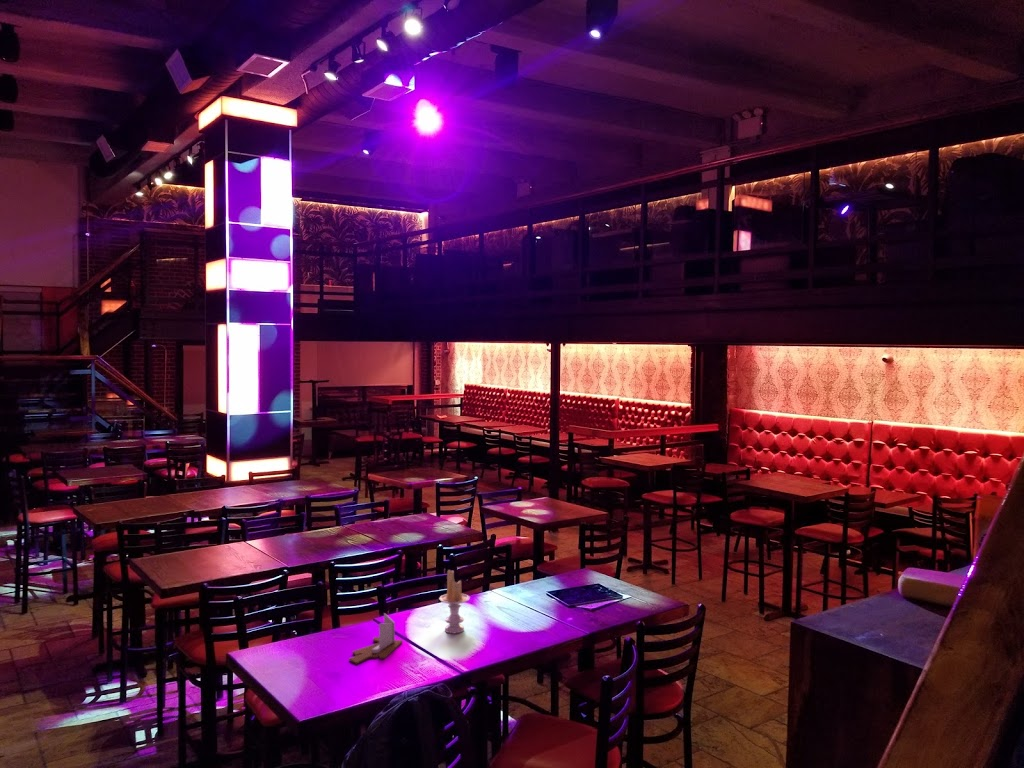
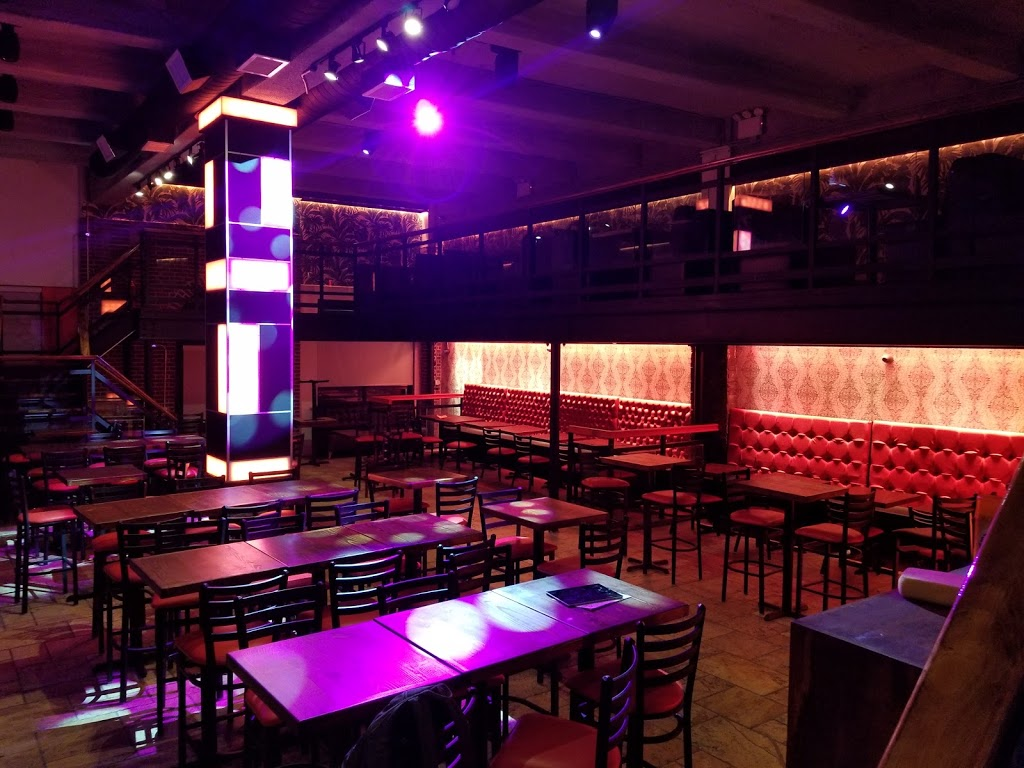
- candle (454, 600)
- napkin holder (374, 637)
